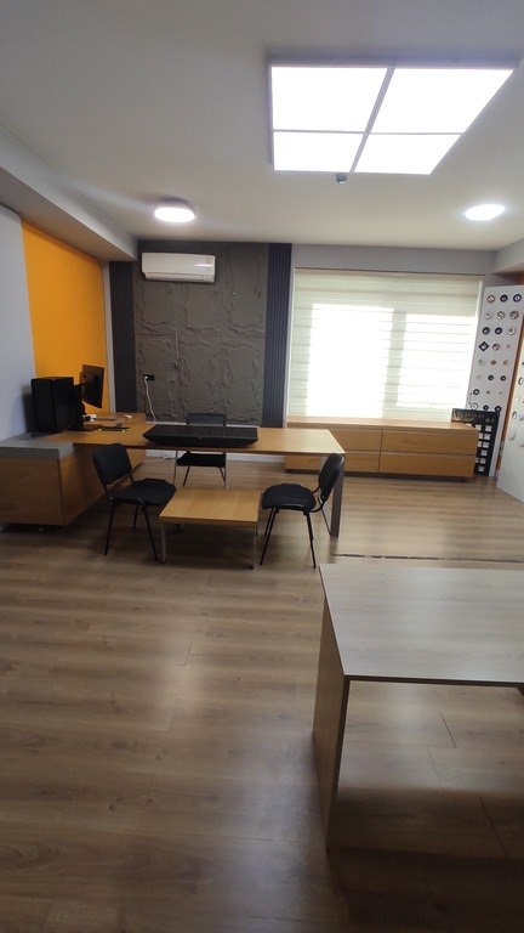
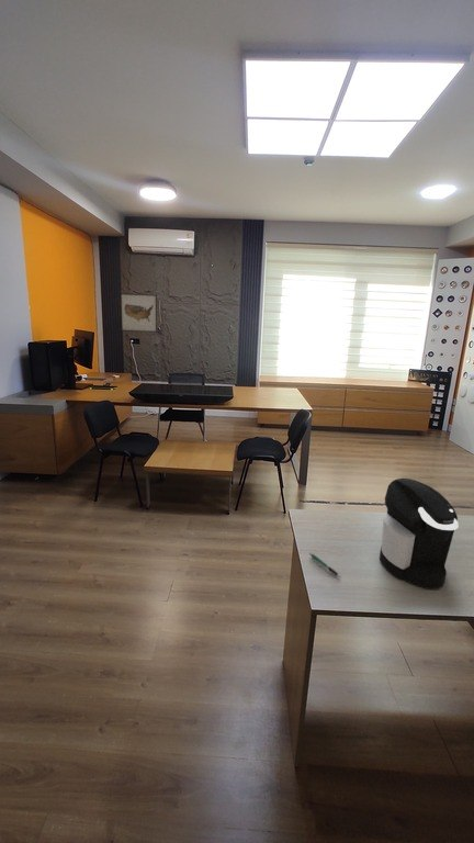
+ pen (324, 564)
+ wall art (138, 313)
+ coffee maker (419, 530)
